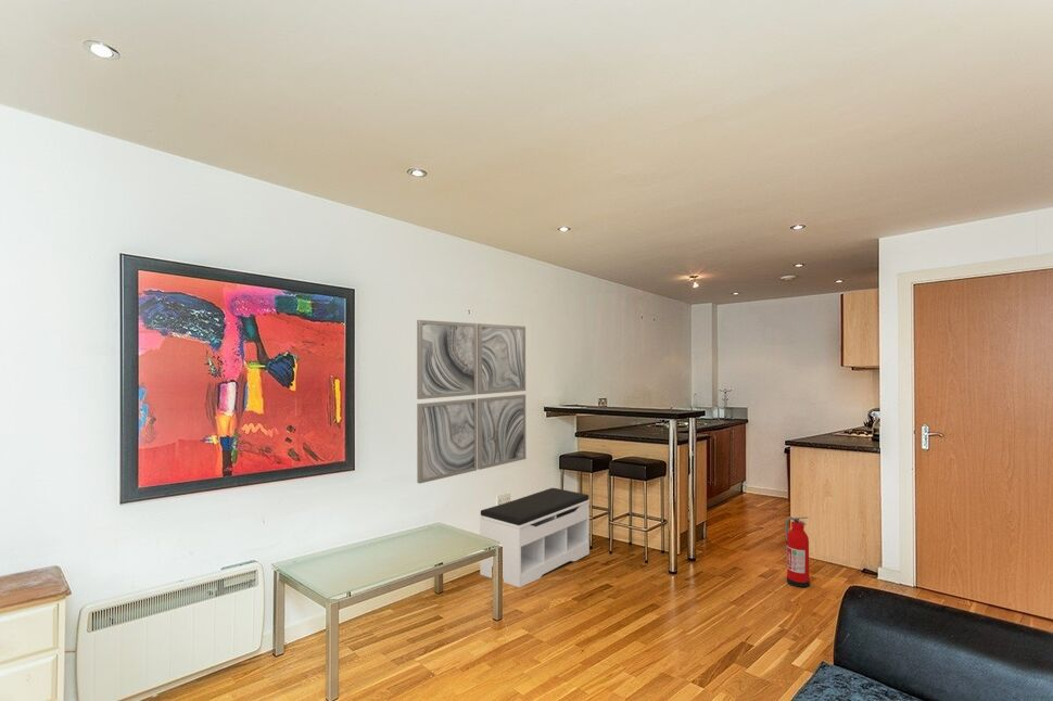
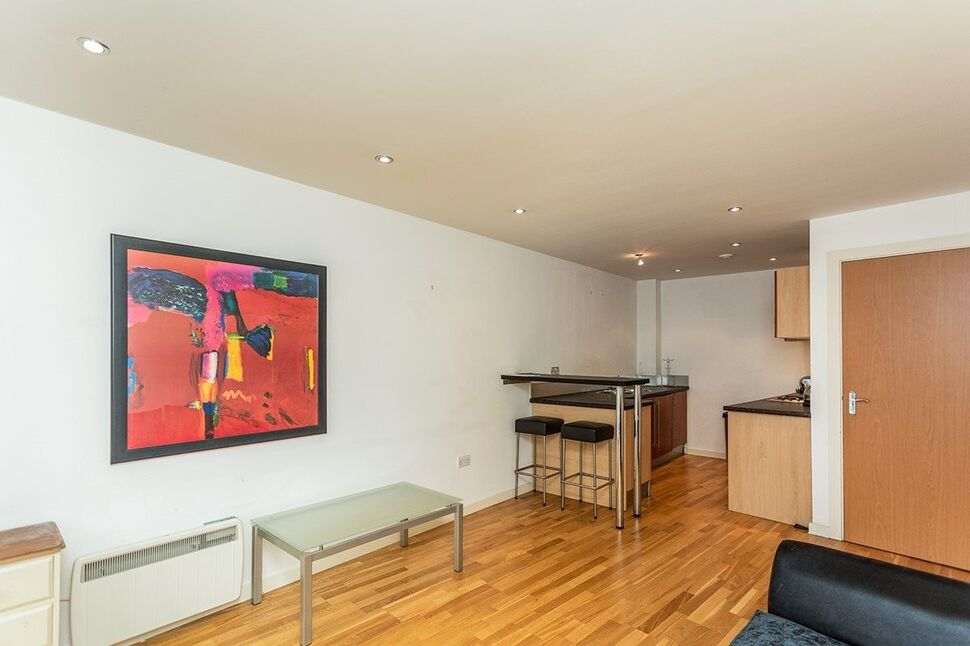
- fire extinguisher (797, 548)
- bench (537, 533)
- wall art (475, 394)
